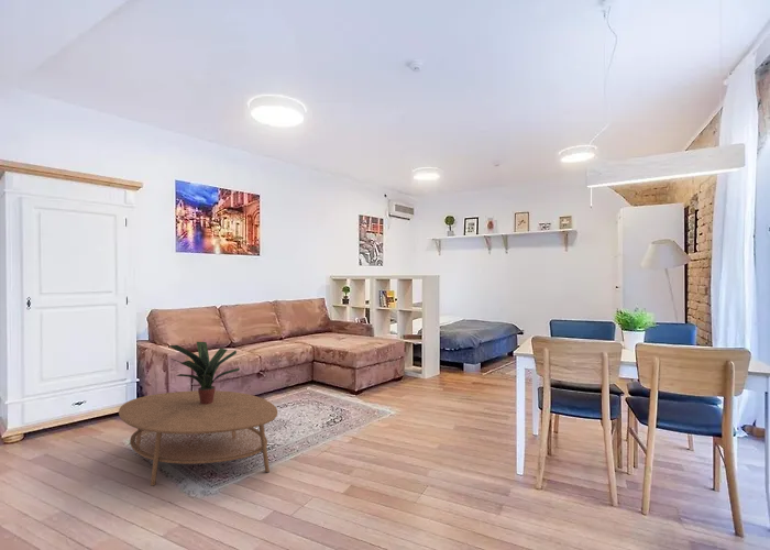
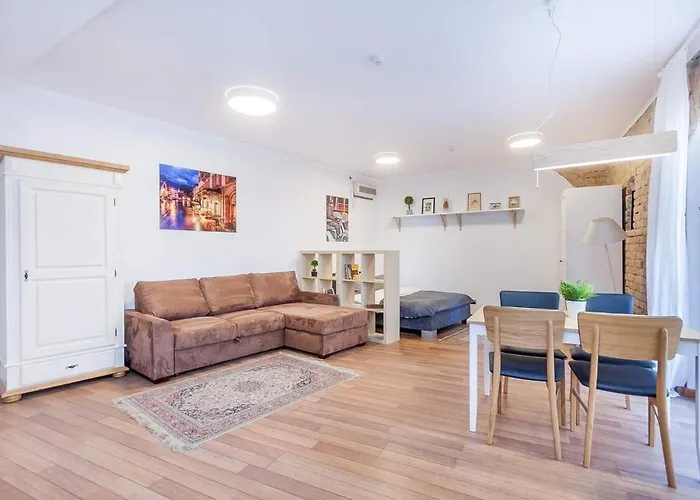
- coffee table (198, 433)
- potted plant (201, 371)
